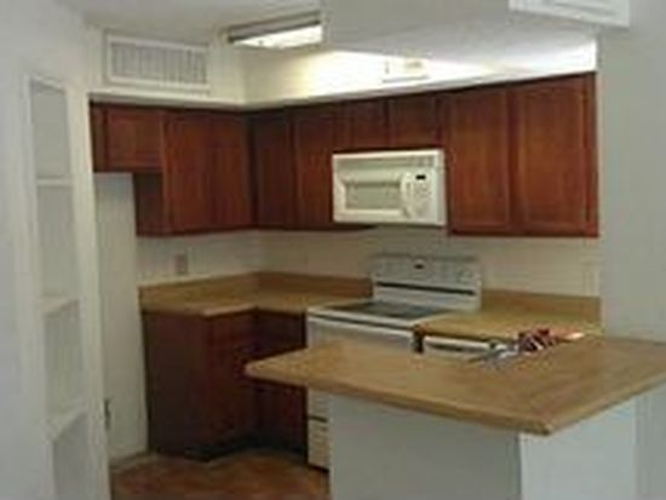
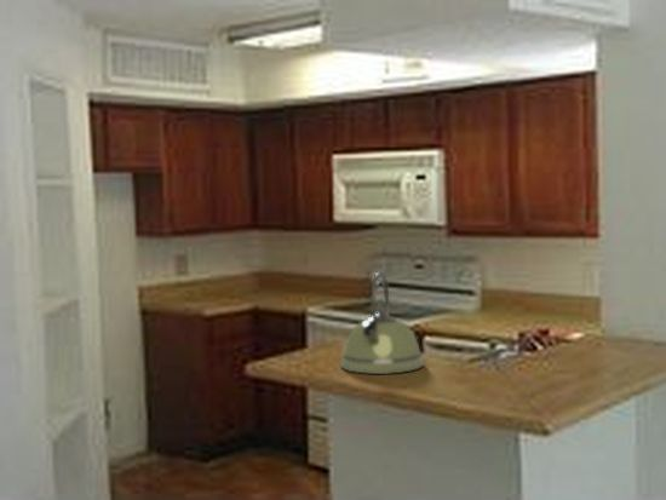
+ kettle (379, 318)
